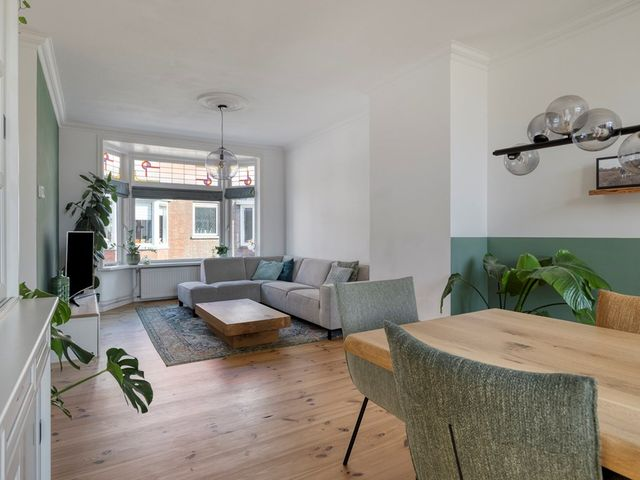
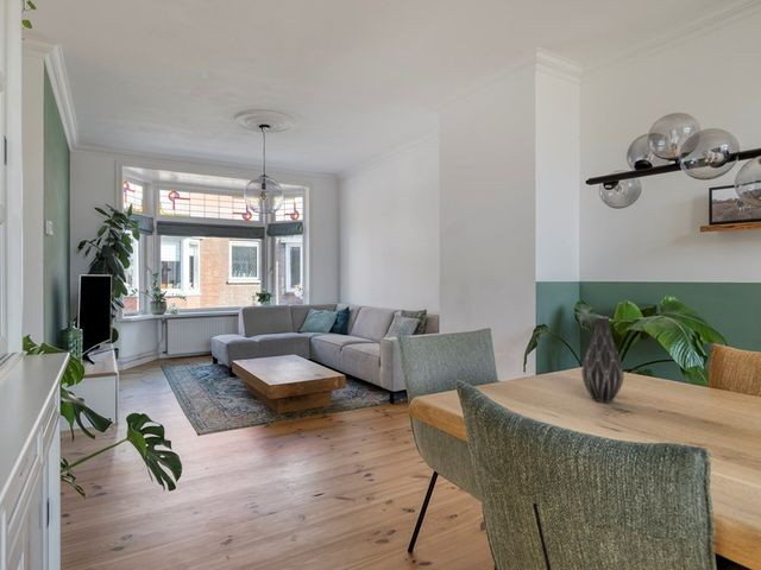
+ vase (602, 357)
